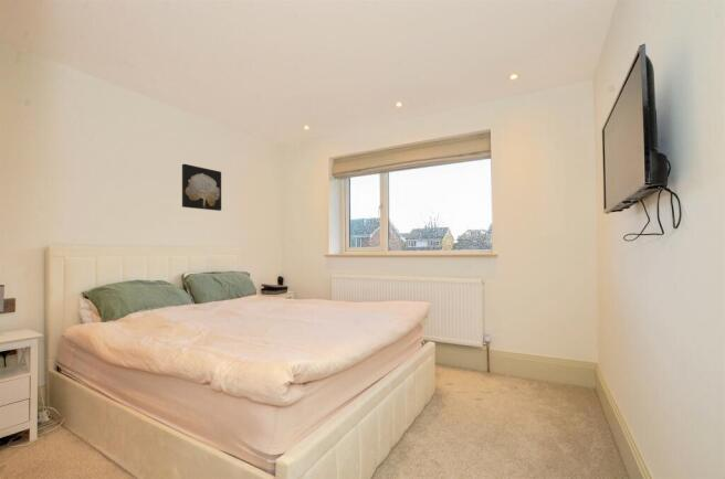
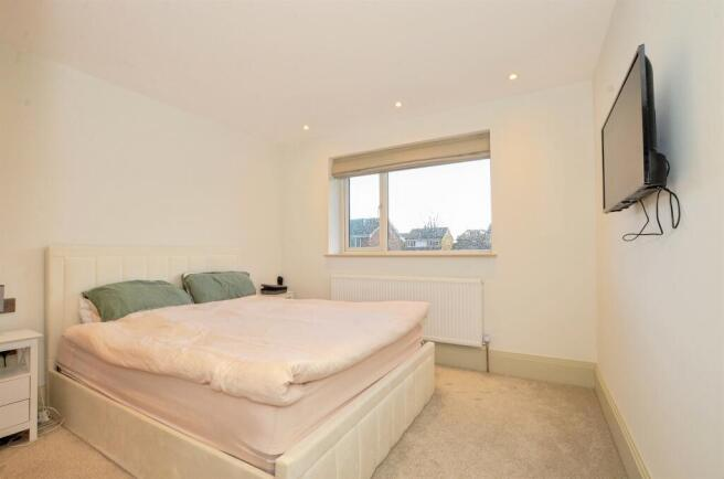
- wall art (202, 188)
